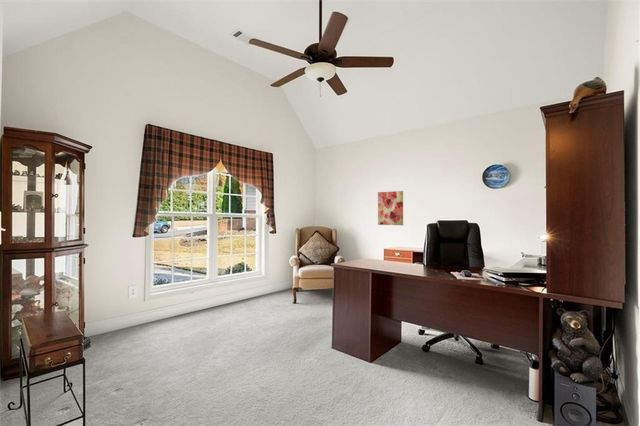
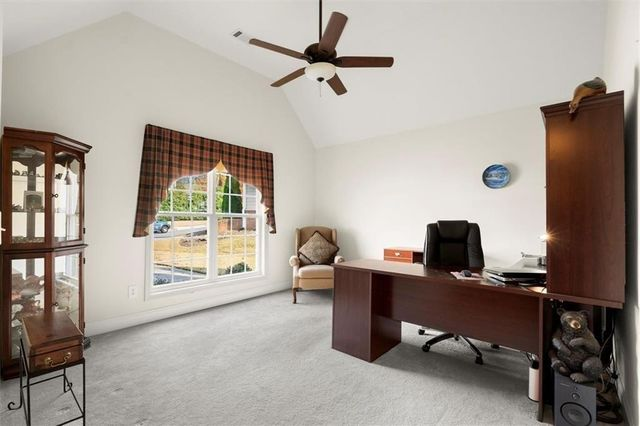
- wall art (390, 208)
